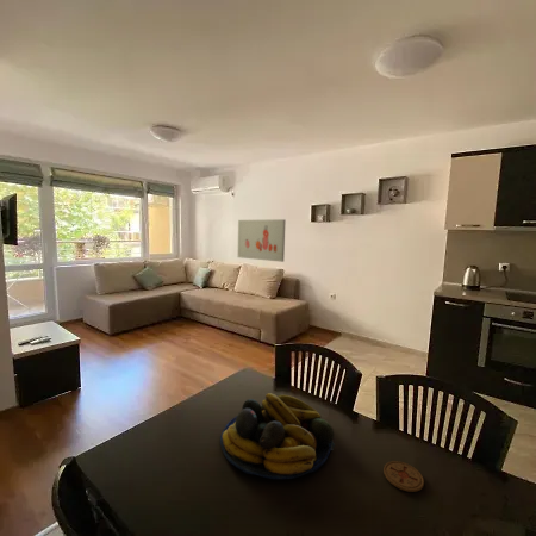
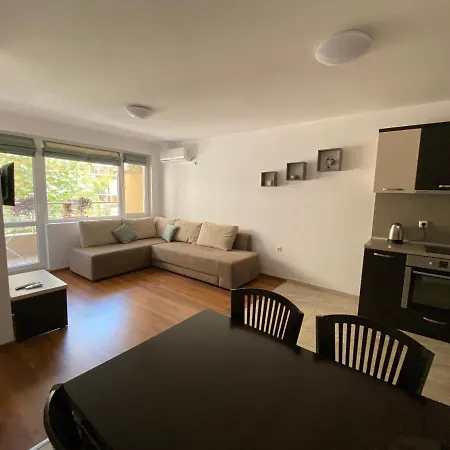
- coaster (403, 475)
- wall art (260, 239)
- fruit bowl (276, 419)
